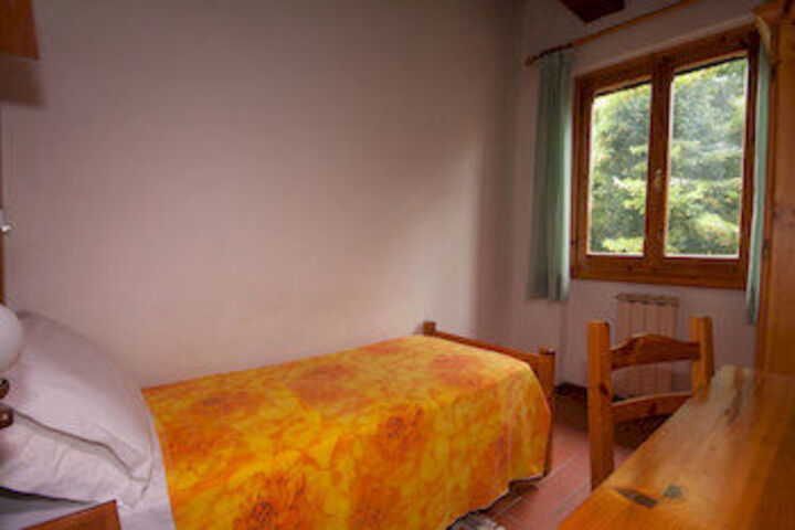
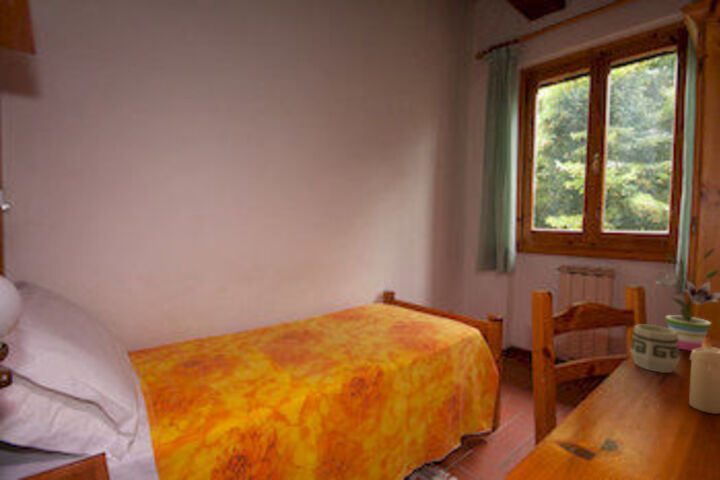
+ cup (654, 347)
+ potted plant (684, 297)
+ candle (706, 372)
